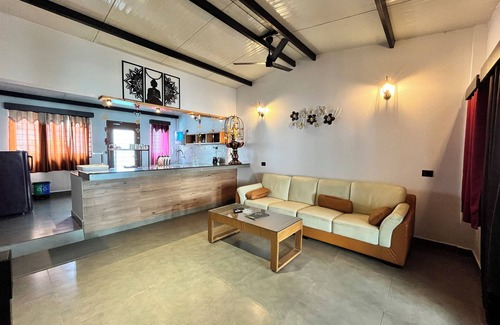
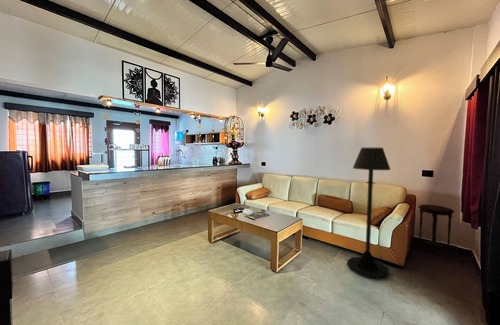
+ floor lamp (369, 208)
+ side table (434, 229)
